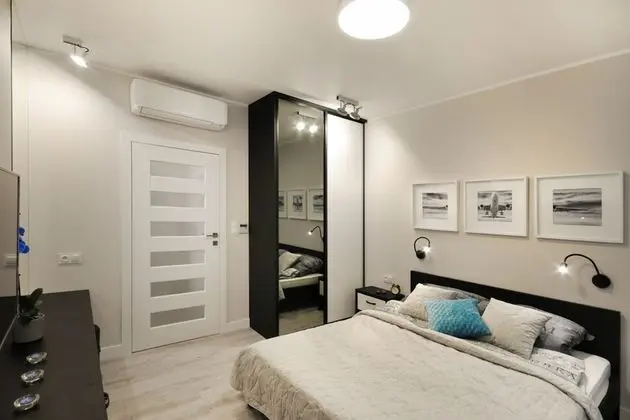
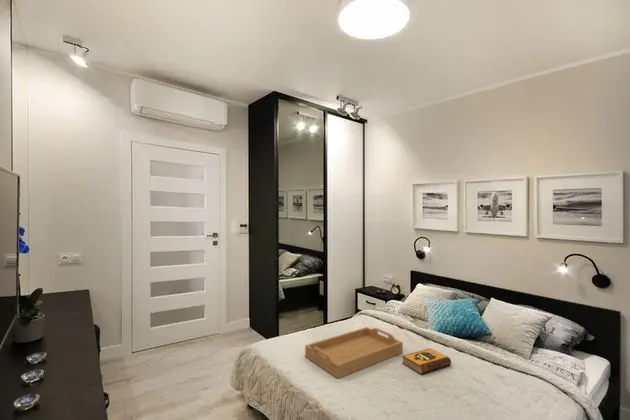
+ serving tray (354, 347)
+ hardback book (426, 360)
